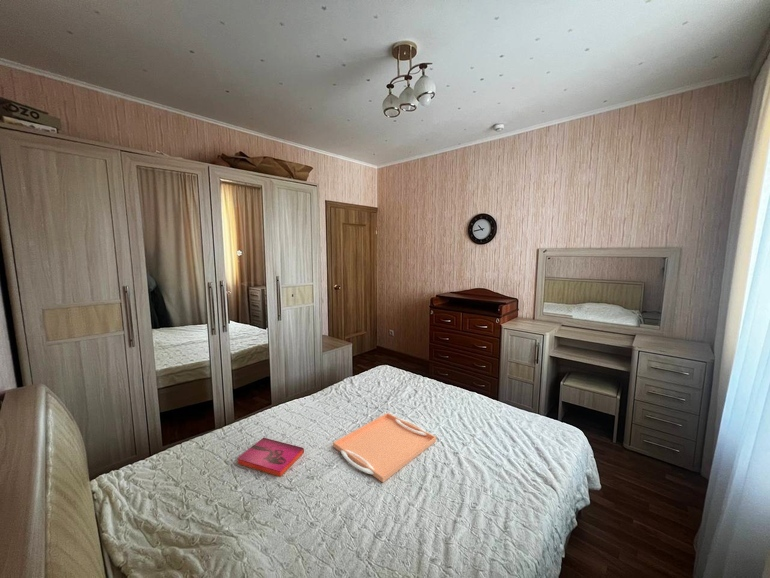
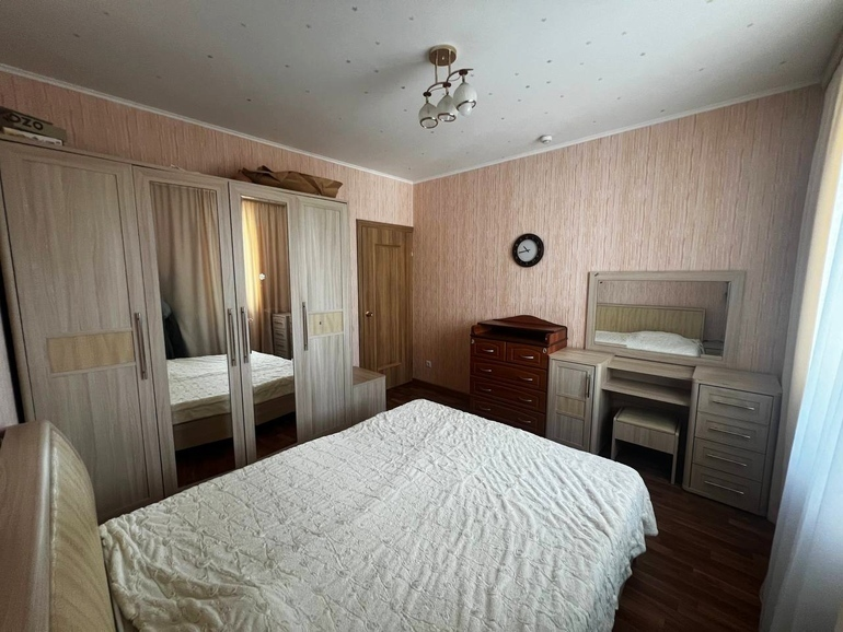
- hardback book (271, 455)
- serving tray (385, 441)
